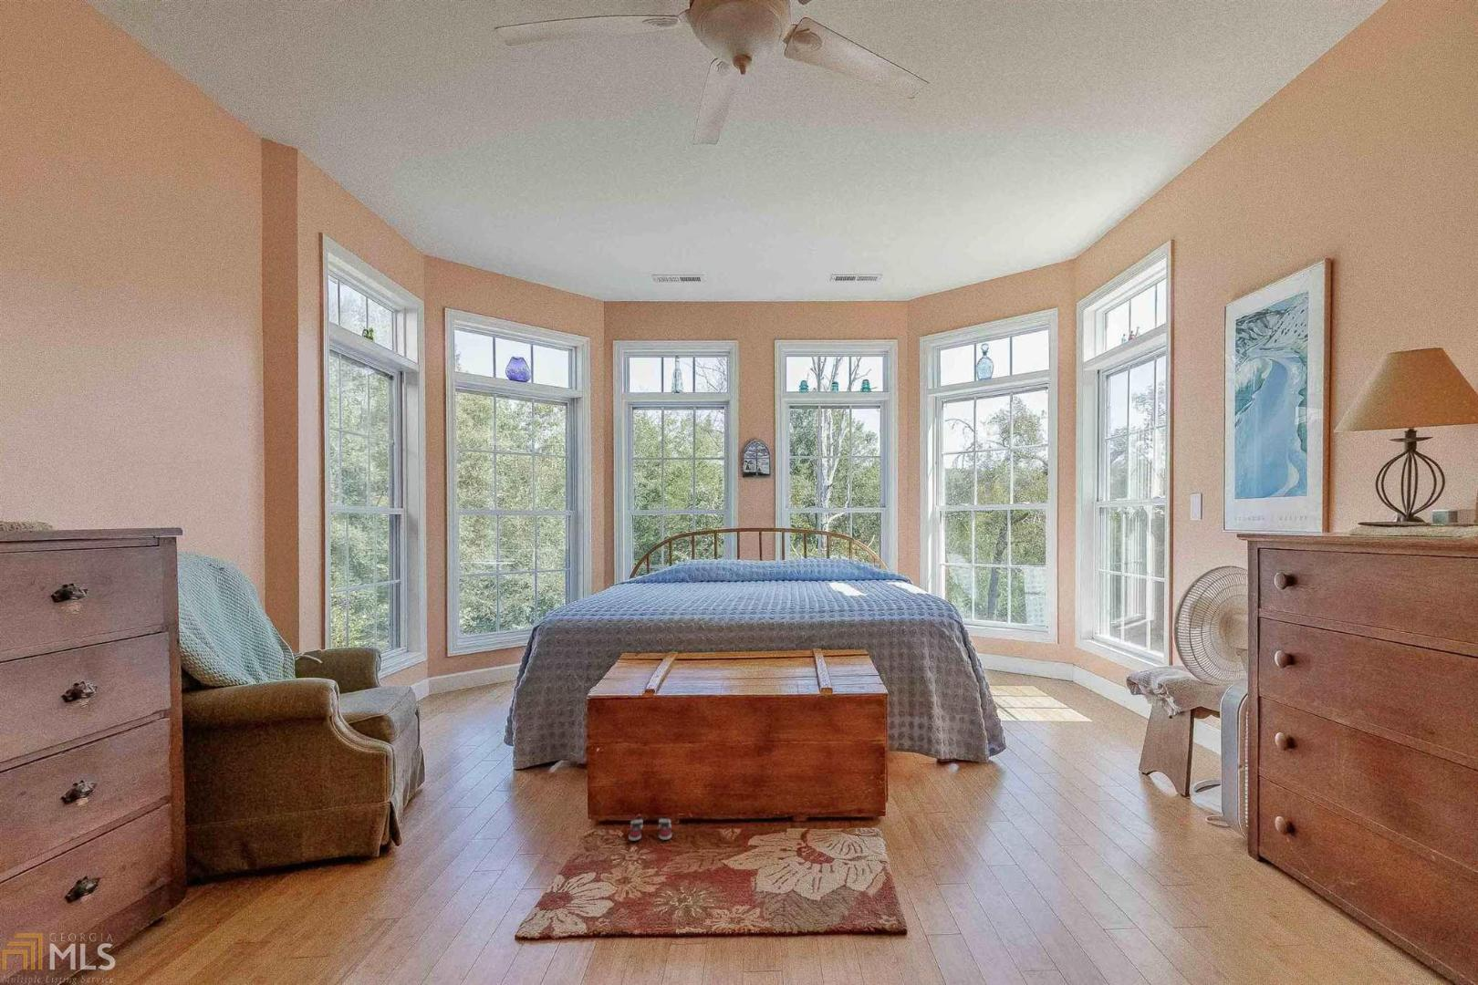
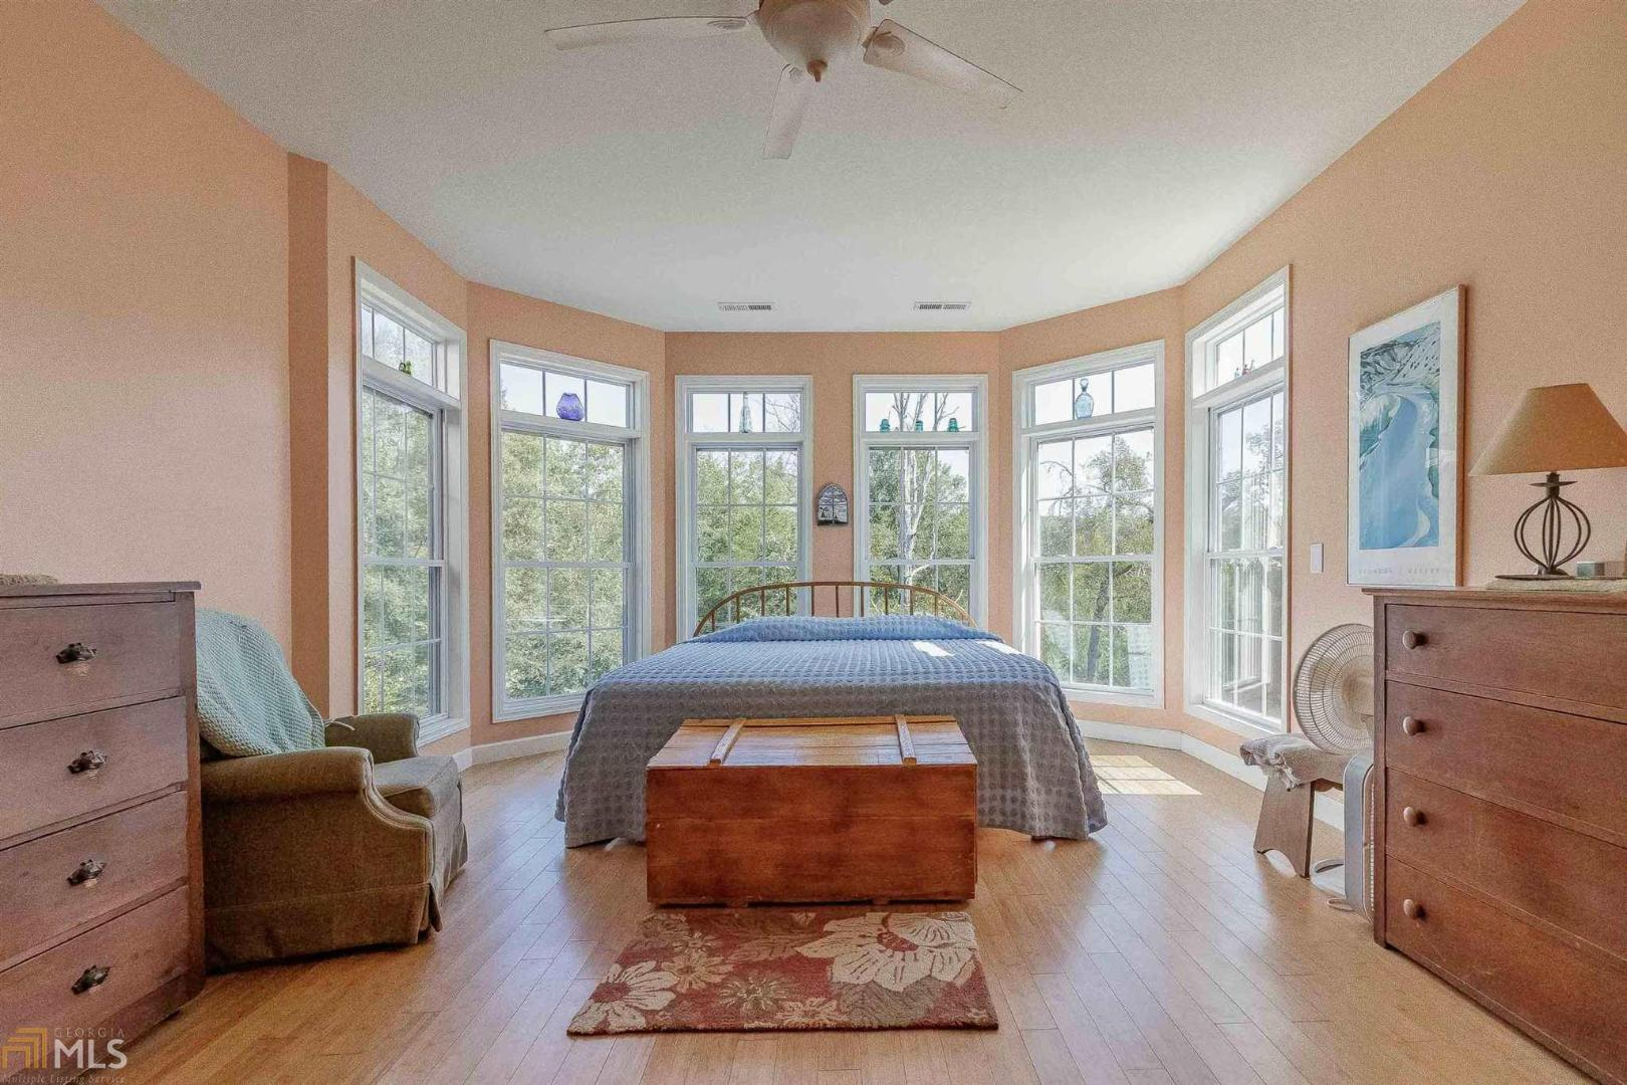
- sneaker (642, 824)
